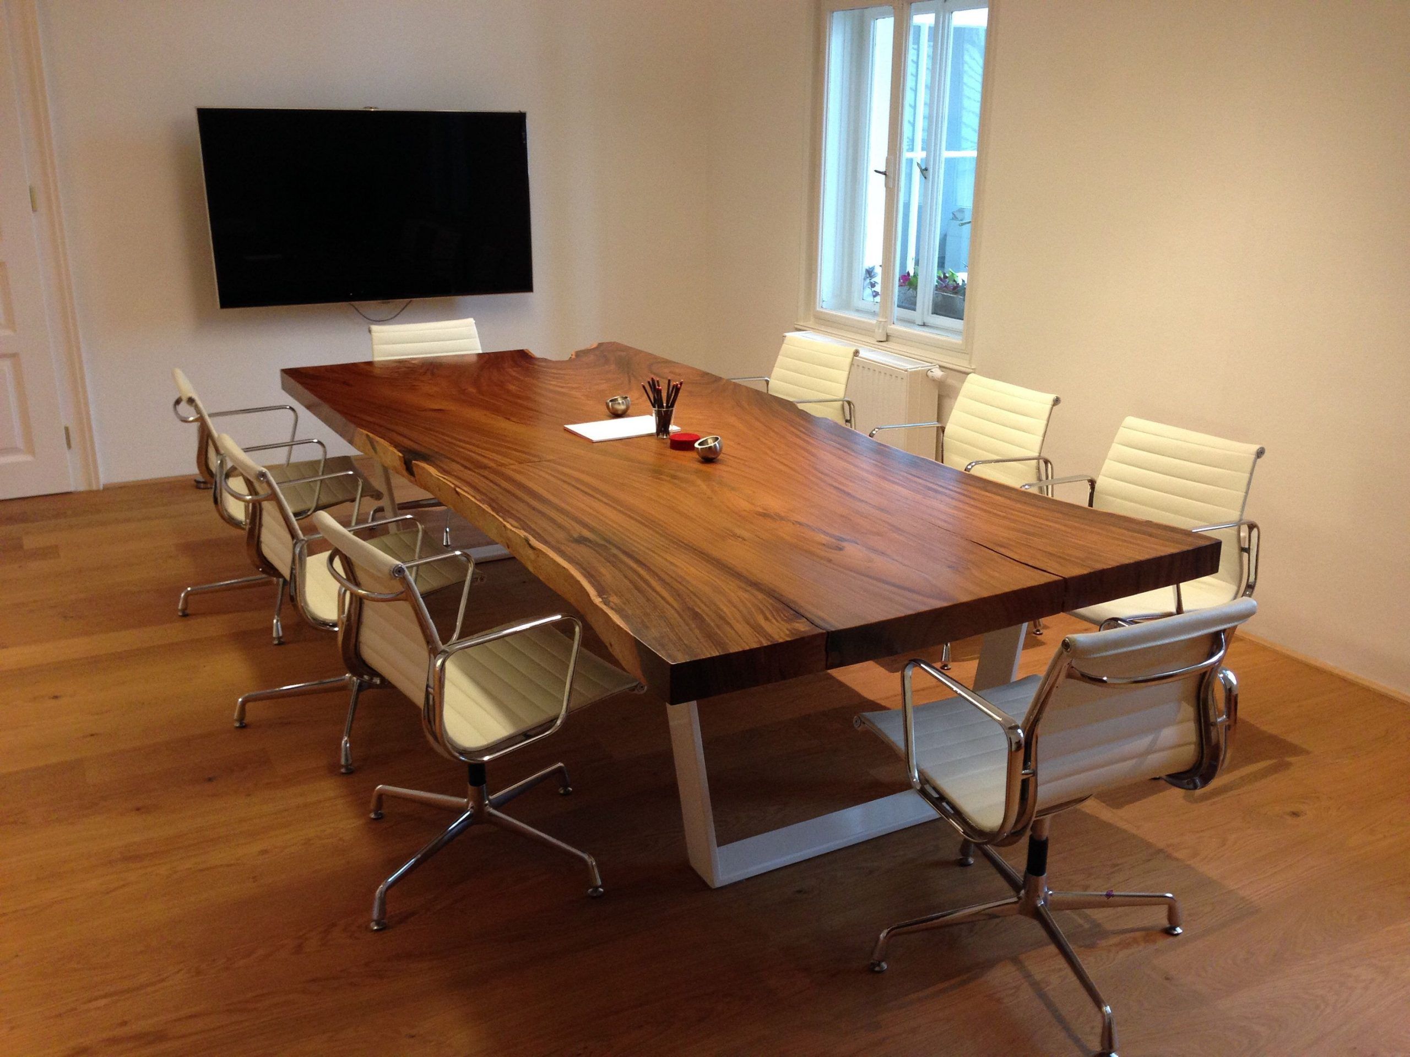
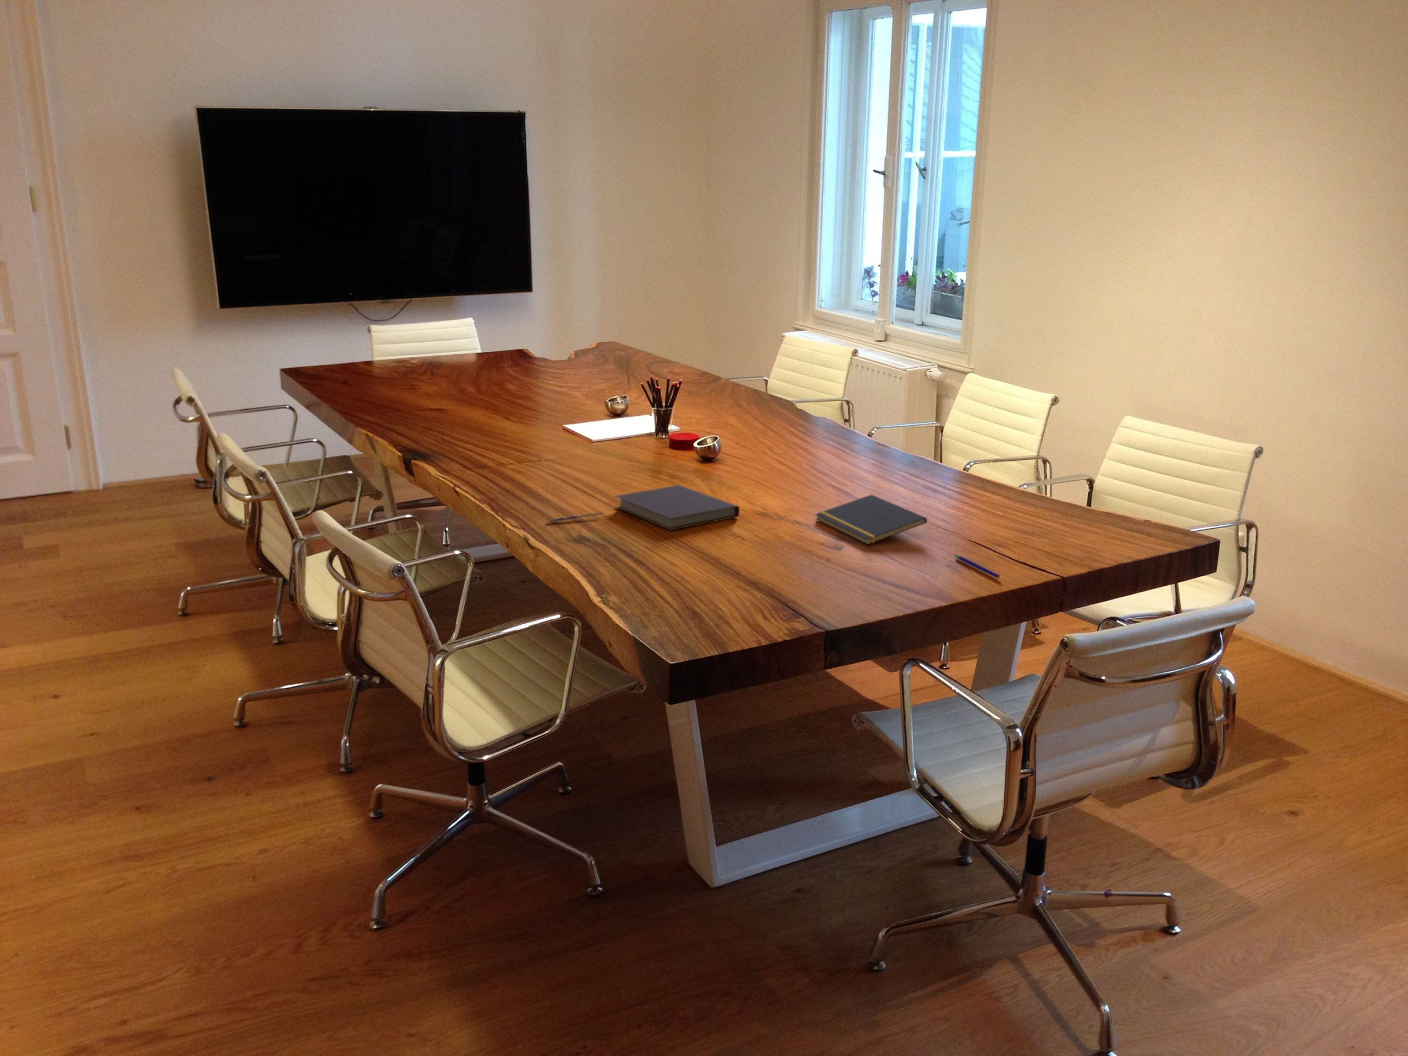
+ pen (577, 517)
+ notepad (869, 518)
+ notebook (676, 506)
+ pen (977, 566)
